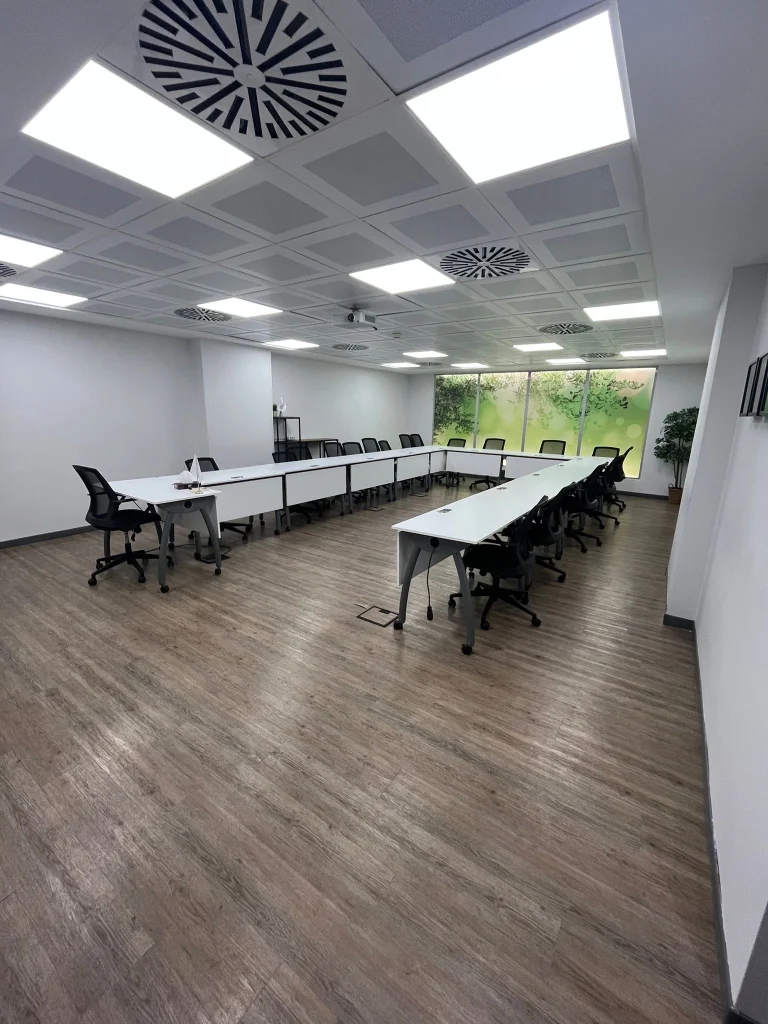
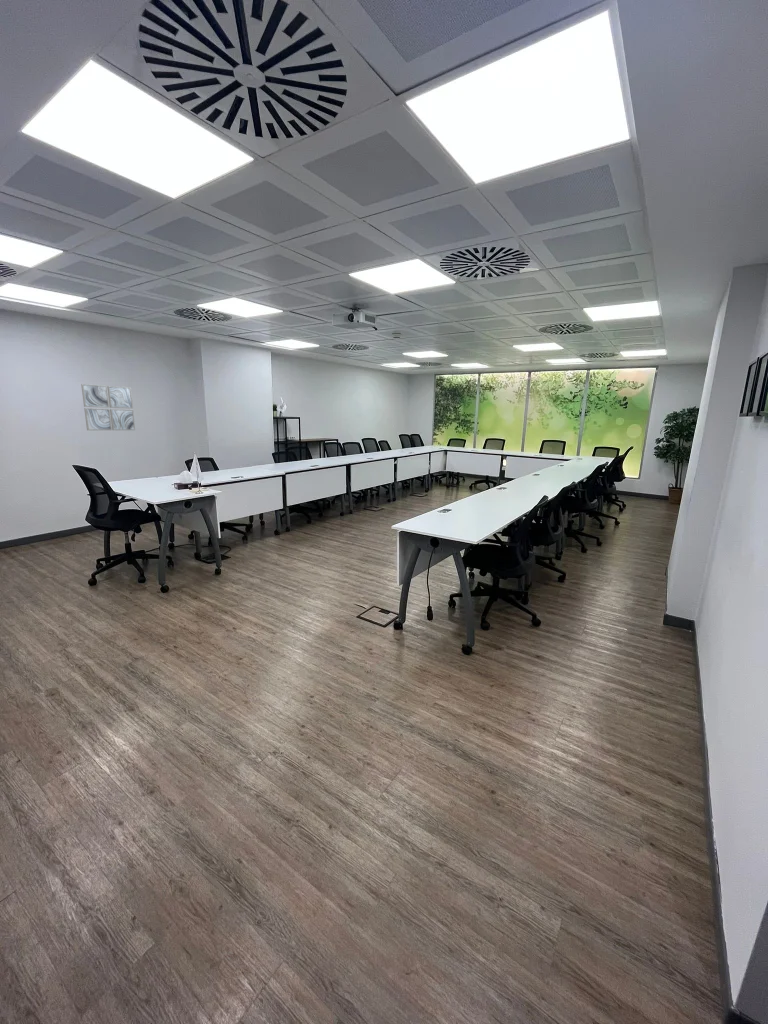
+ wall art (109, 409)
